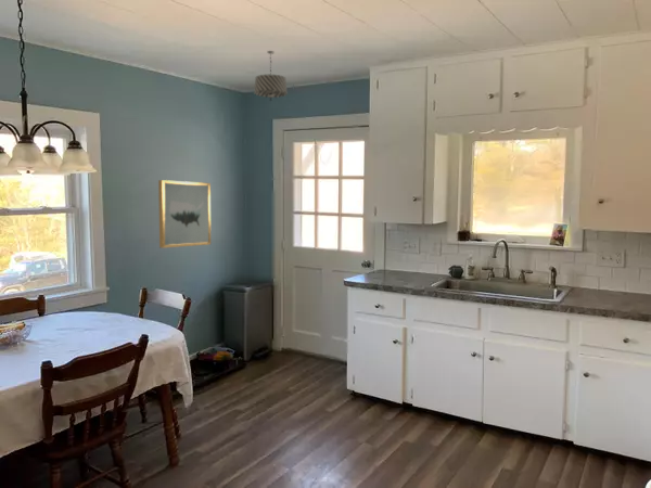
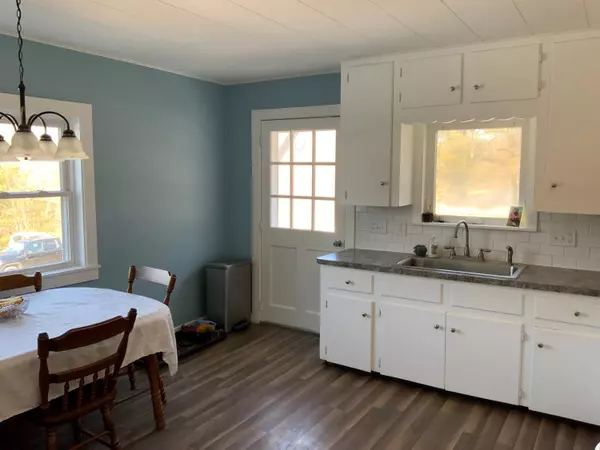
- wall art (186, 214)
- pendant light (270, 76)
